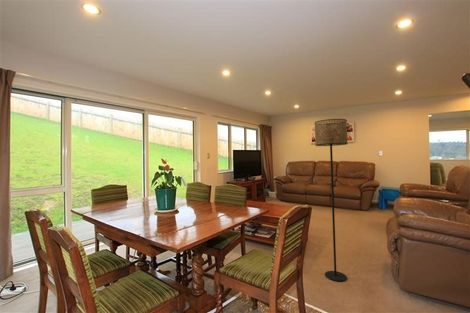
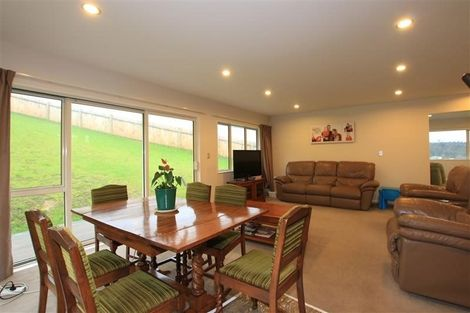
- floor lamp (332, 198)
